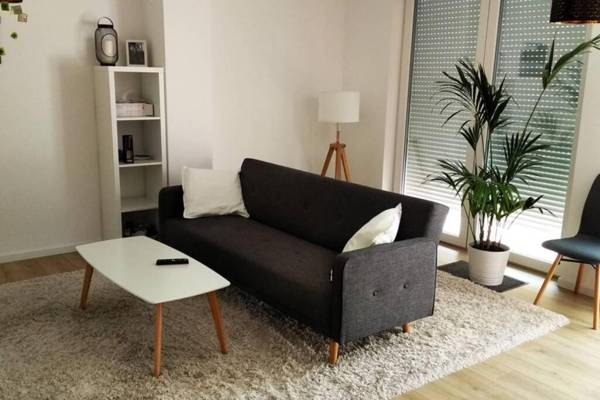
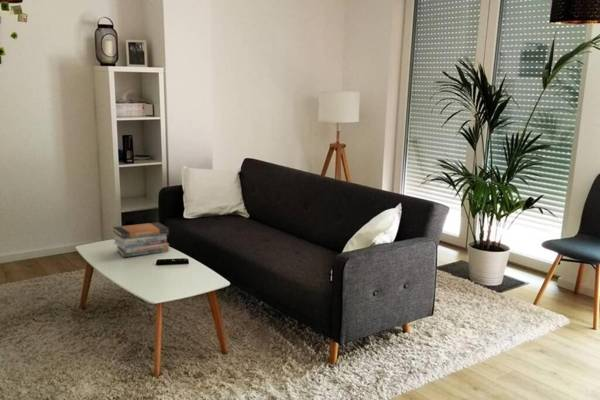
+ book stack (141, 239)
